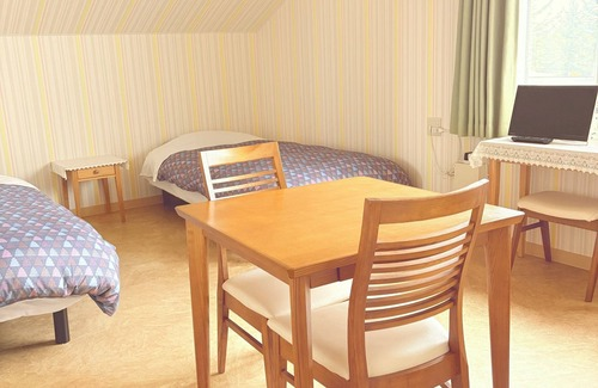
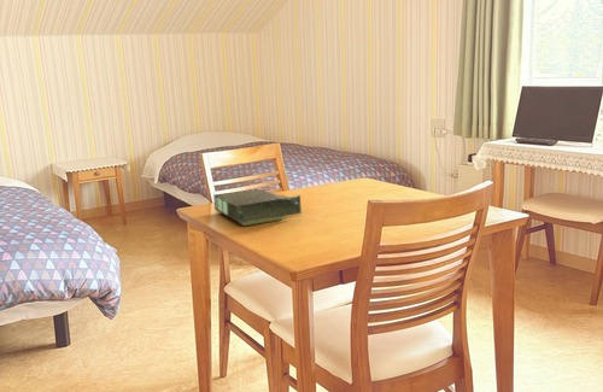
+ box (257, 204)
